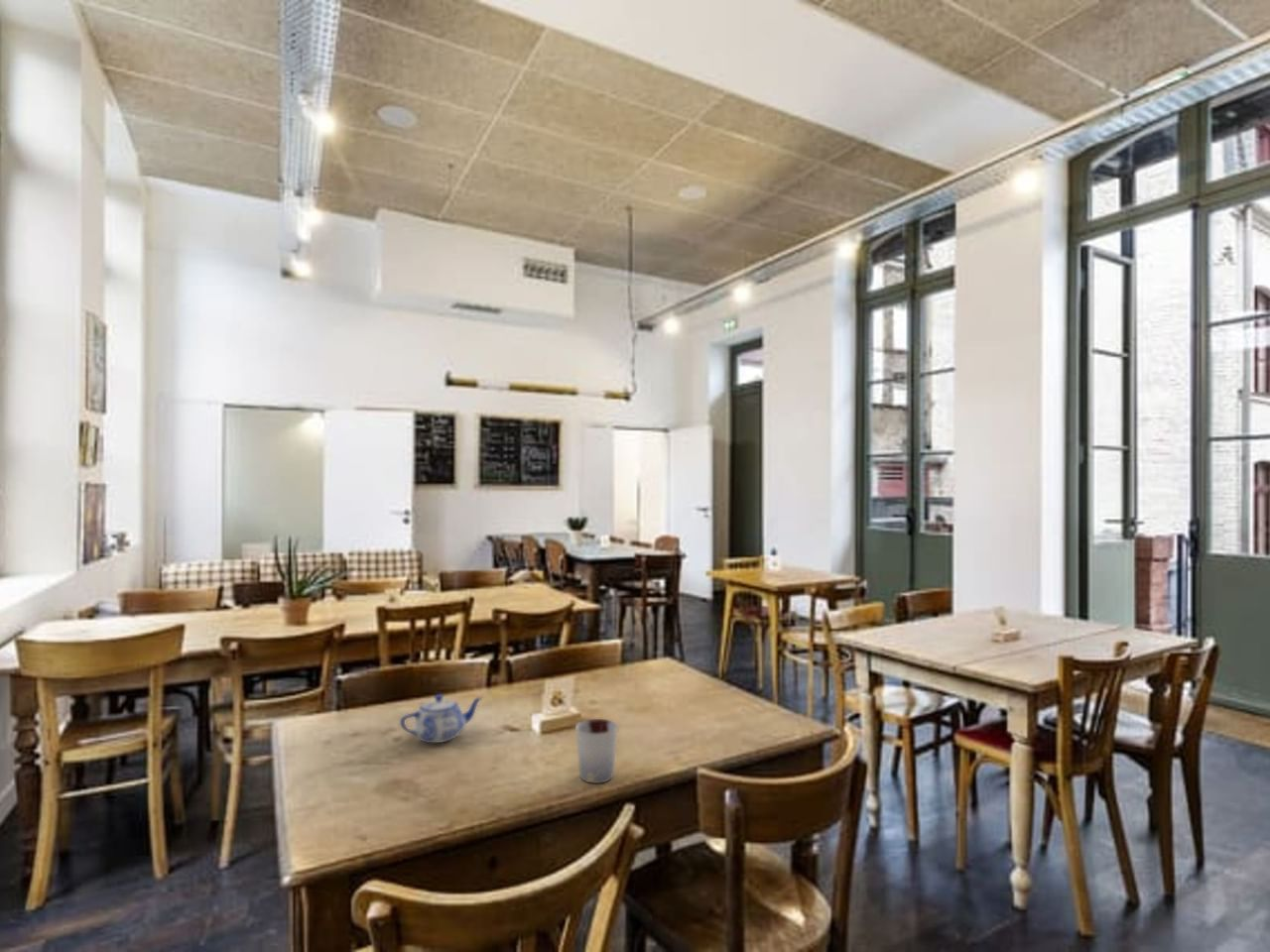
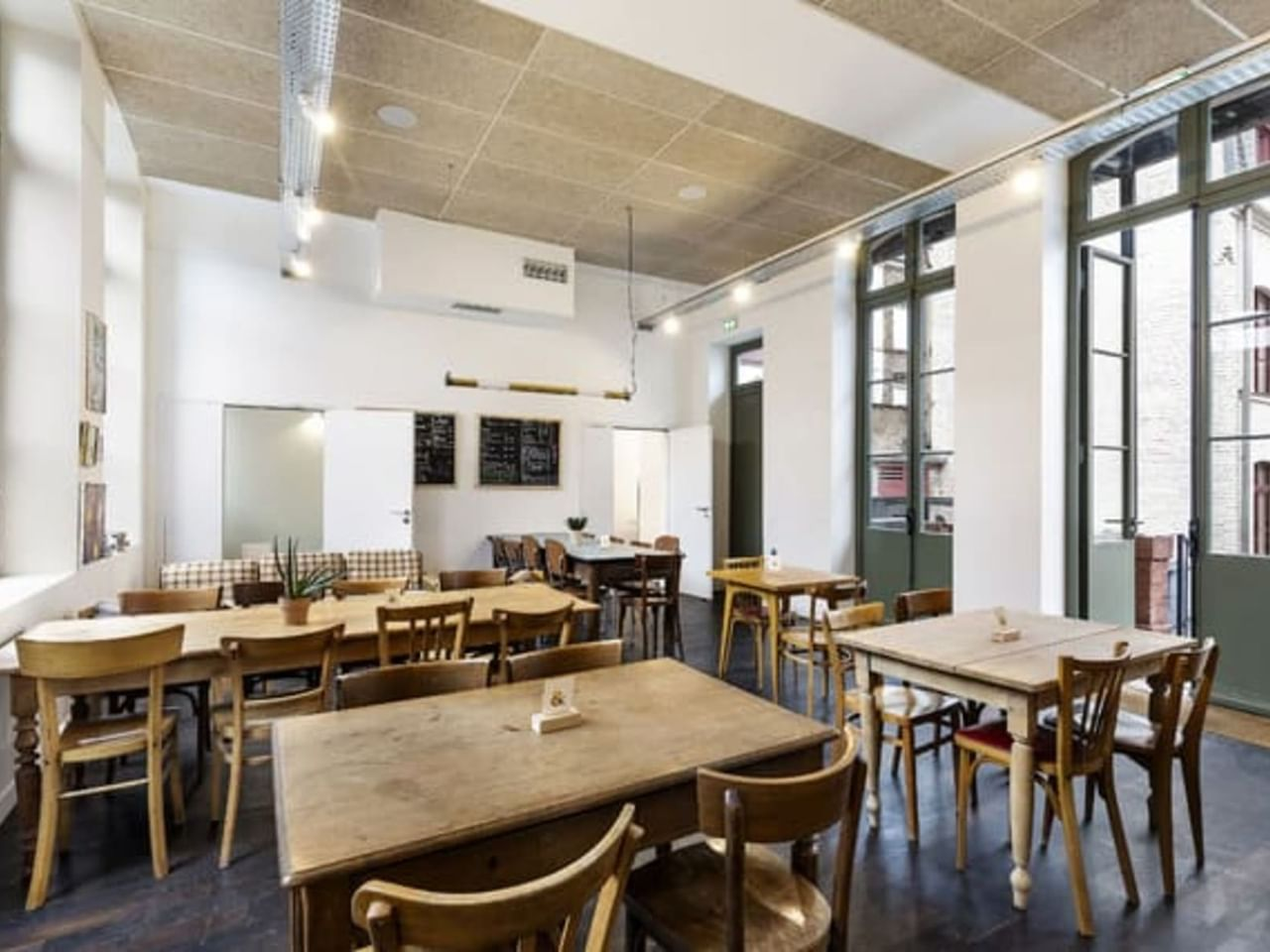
- teapot (443, 715)
- cup (592, 748)
